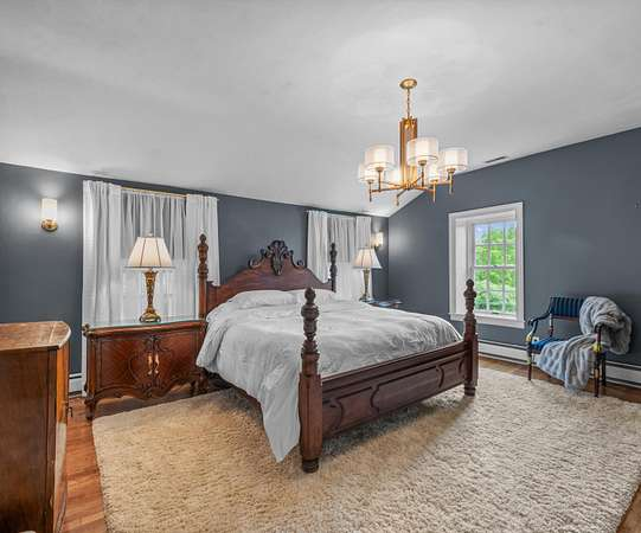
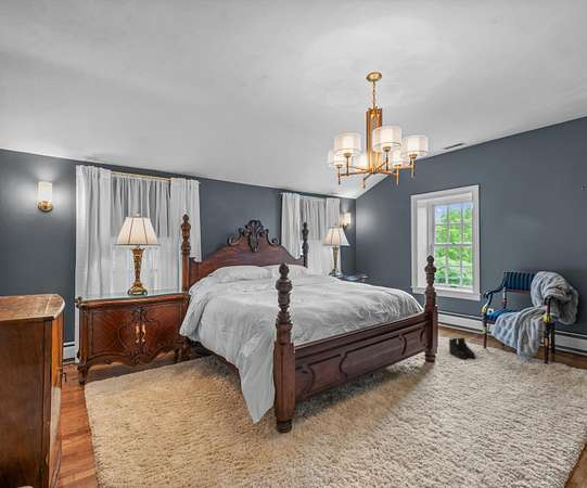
+ boots (461, 346)
